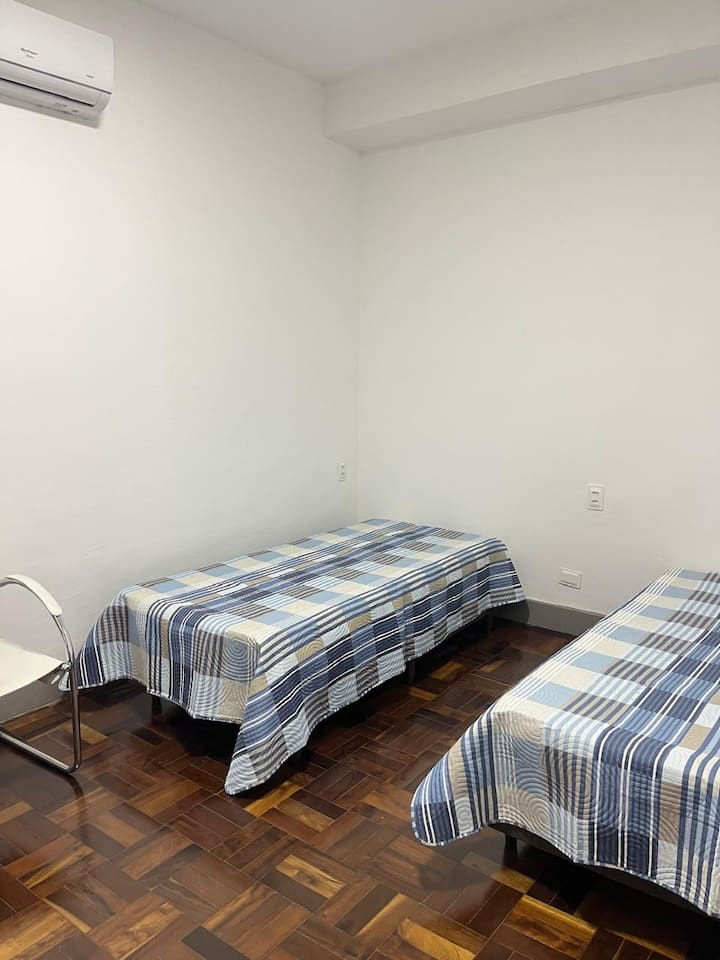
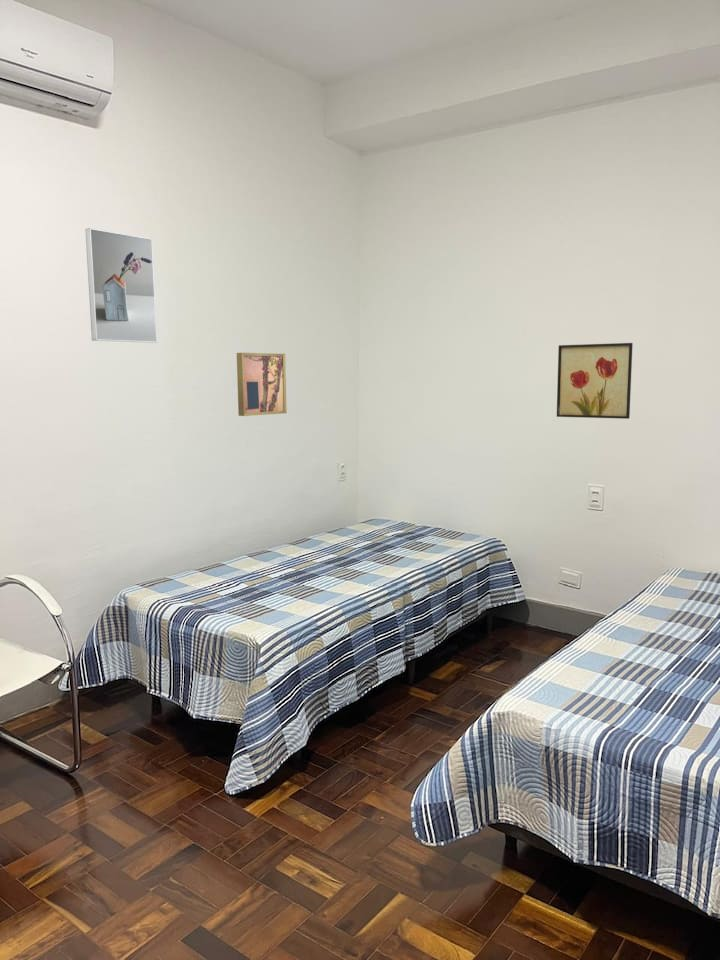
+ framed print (122, 288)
+ wall art (262, 384)
+ wall art (593, 381)
